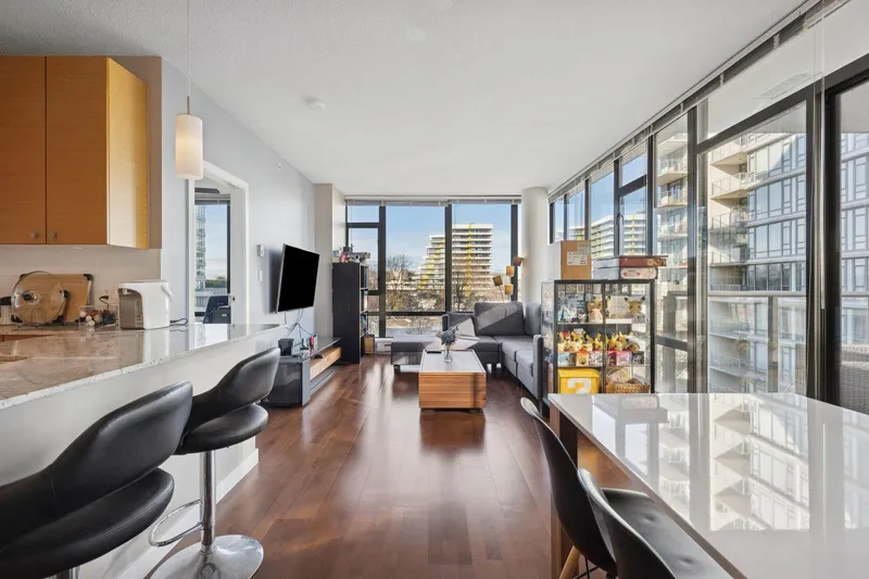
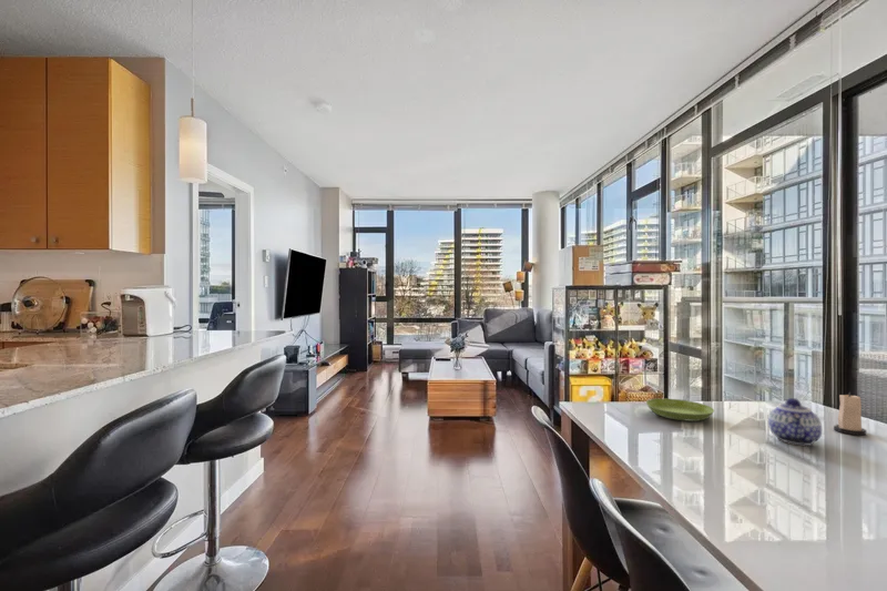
+ candle (849, 411)
+ teapot (794, 419)
+ saucer (679, 409)
